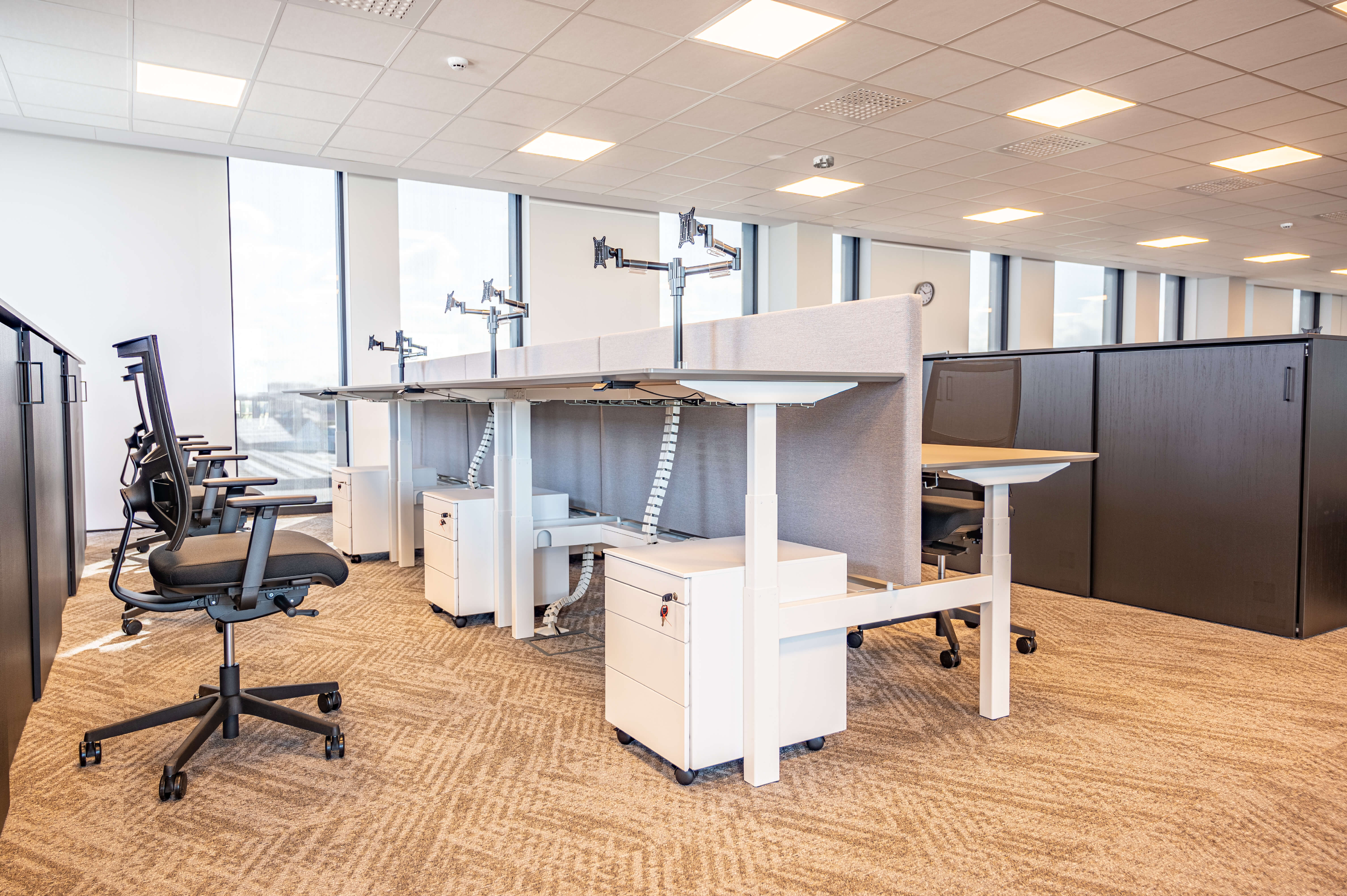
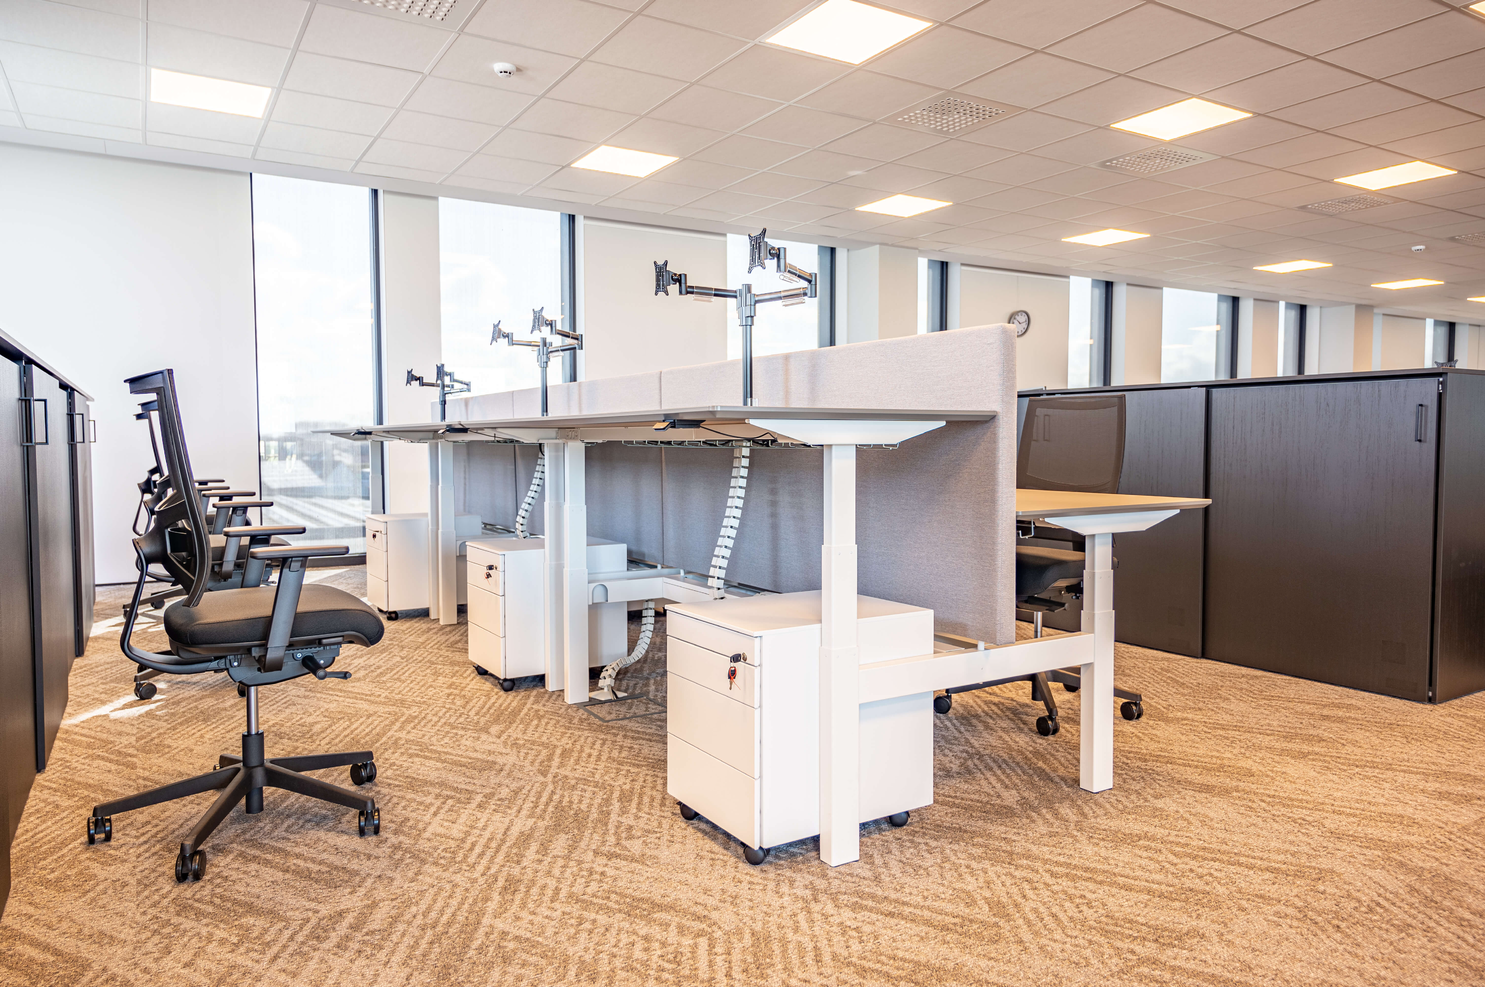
- smoke detector (823, 161)
